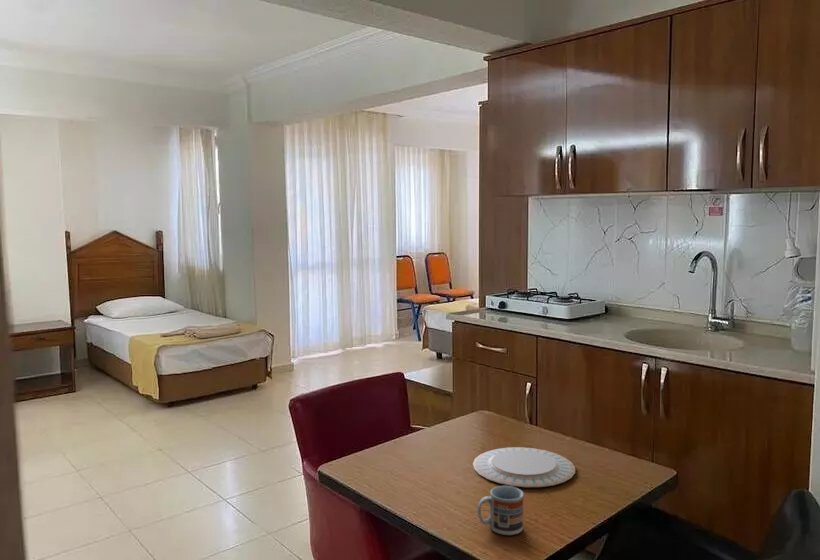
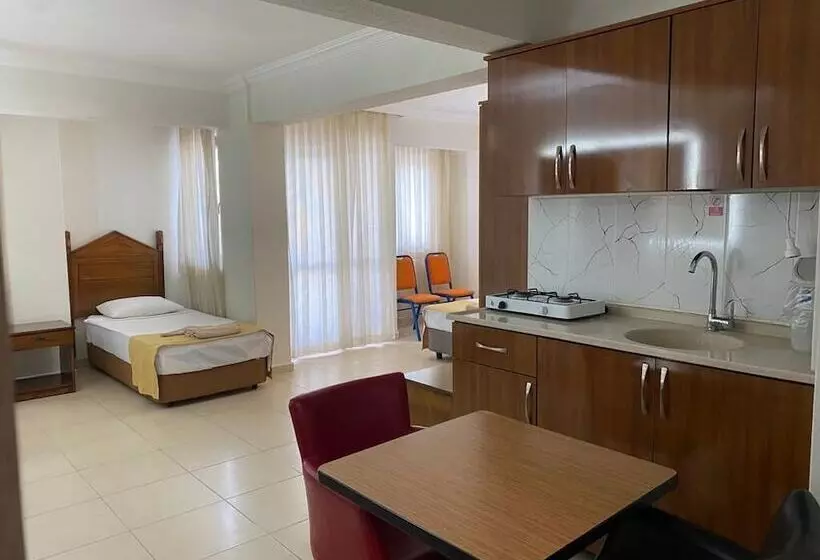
- cup (500, 510)
- chinaware (523, 463)
